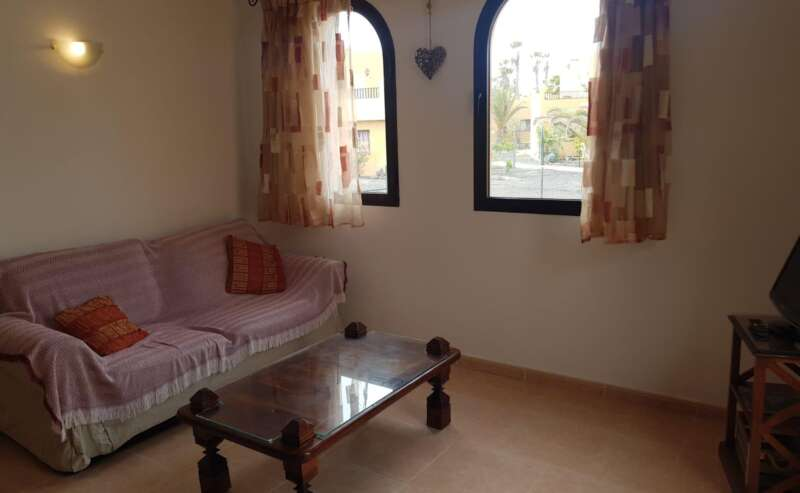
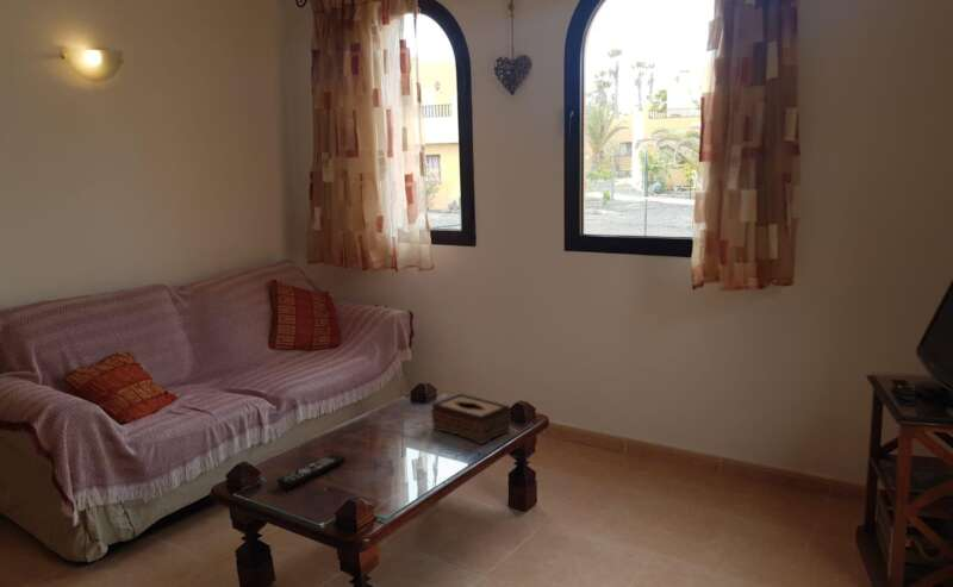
+ remote control (312, 470)
+ tissue box (471, 417)
